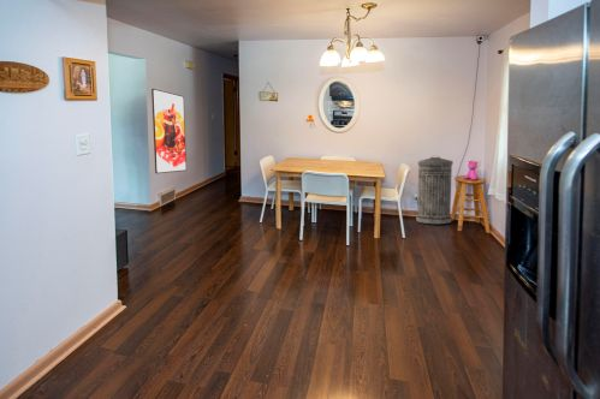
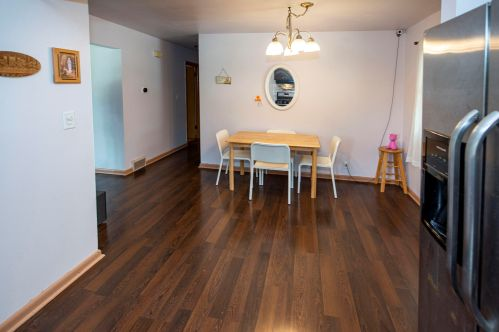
- trash can (434, 187)
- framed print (170, 132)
